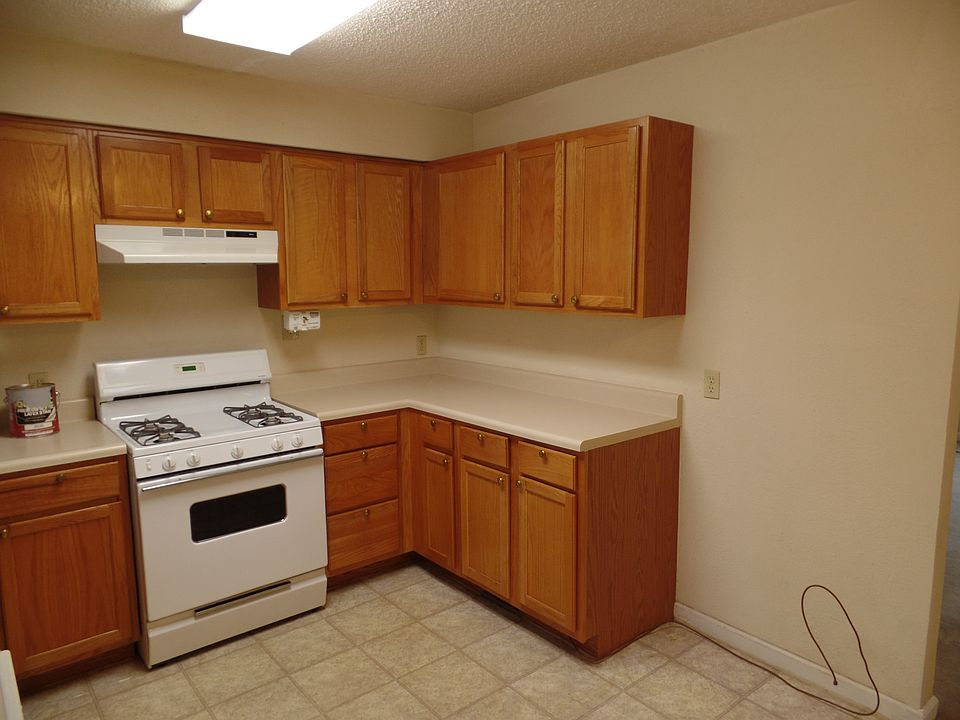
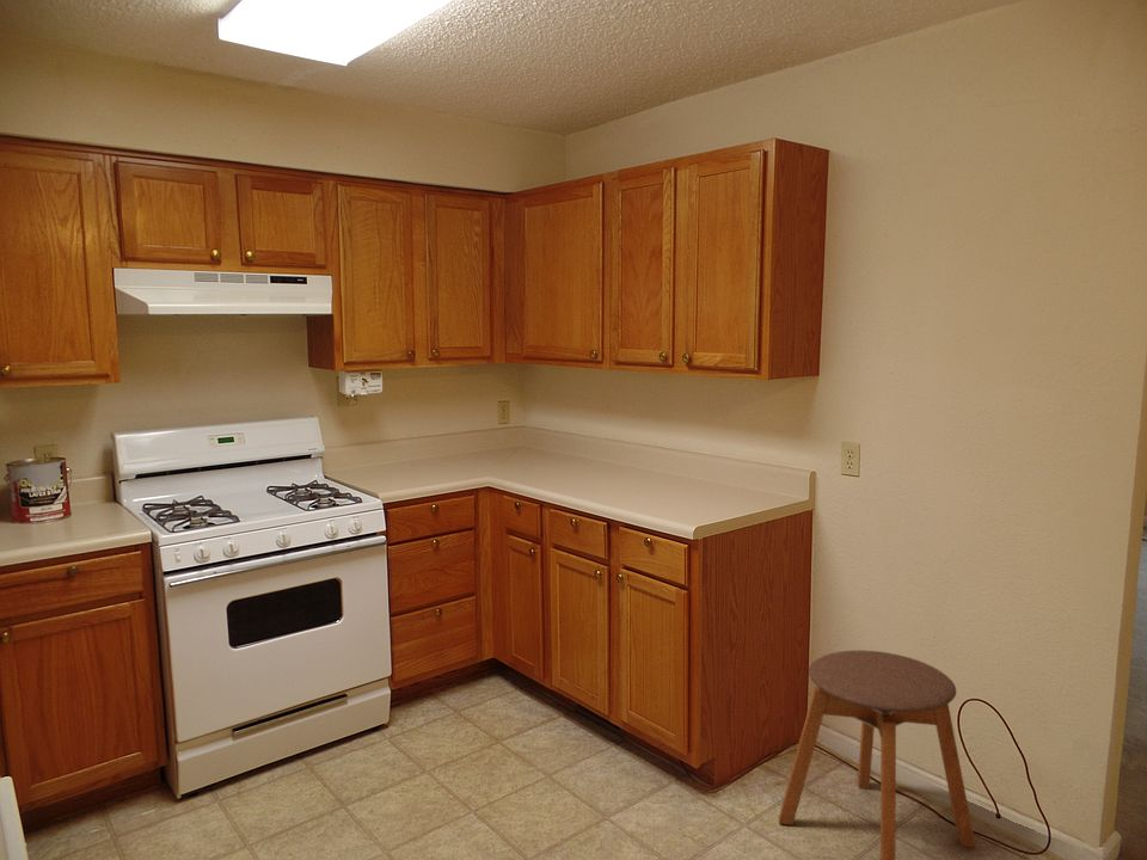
+ stool (881, 751)
